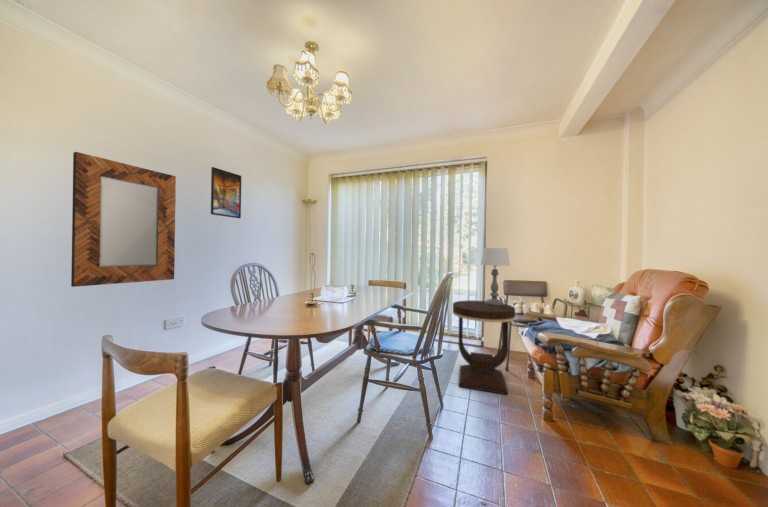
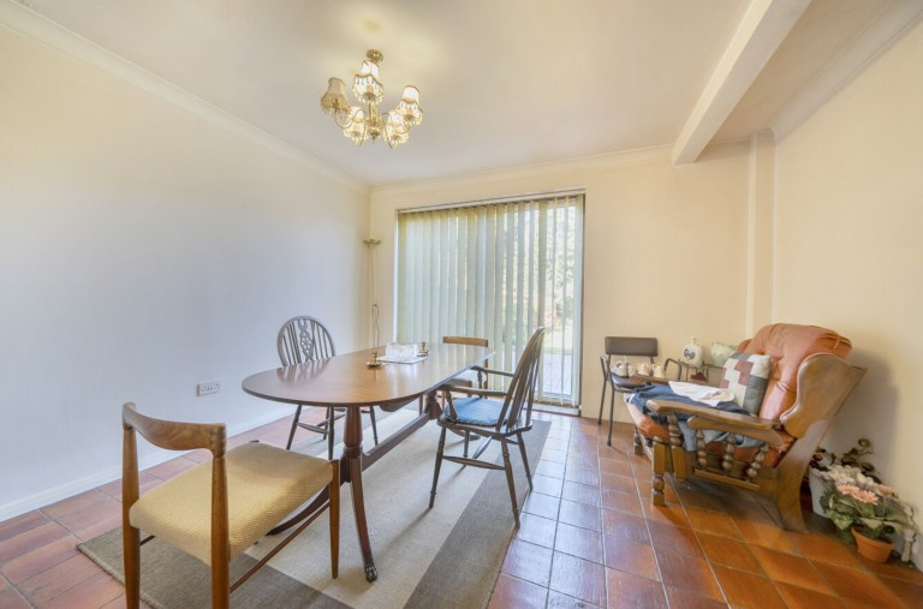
- table lamp (494, 276)
- home mirror (130, 224)
- side table (482, 353)
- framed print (226, 194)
